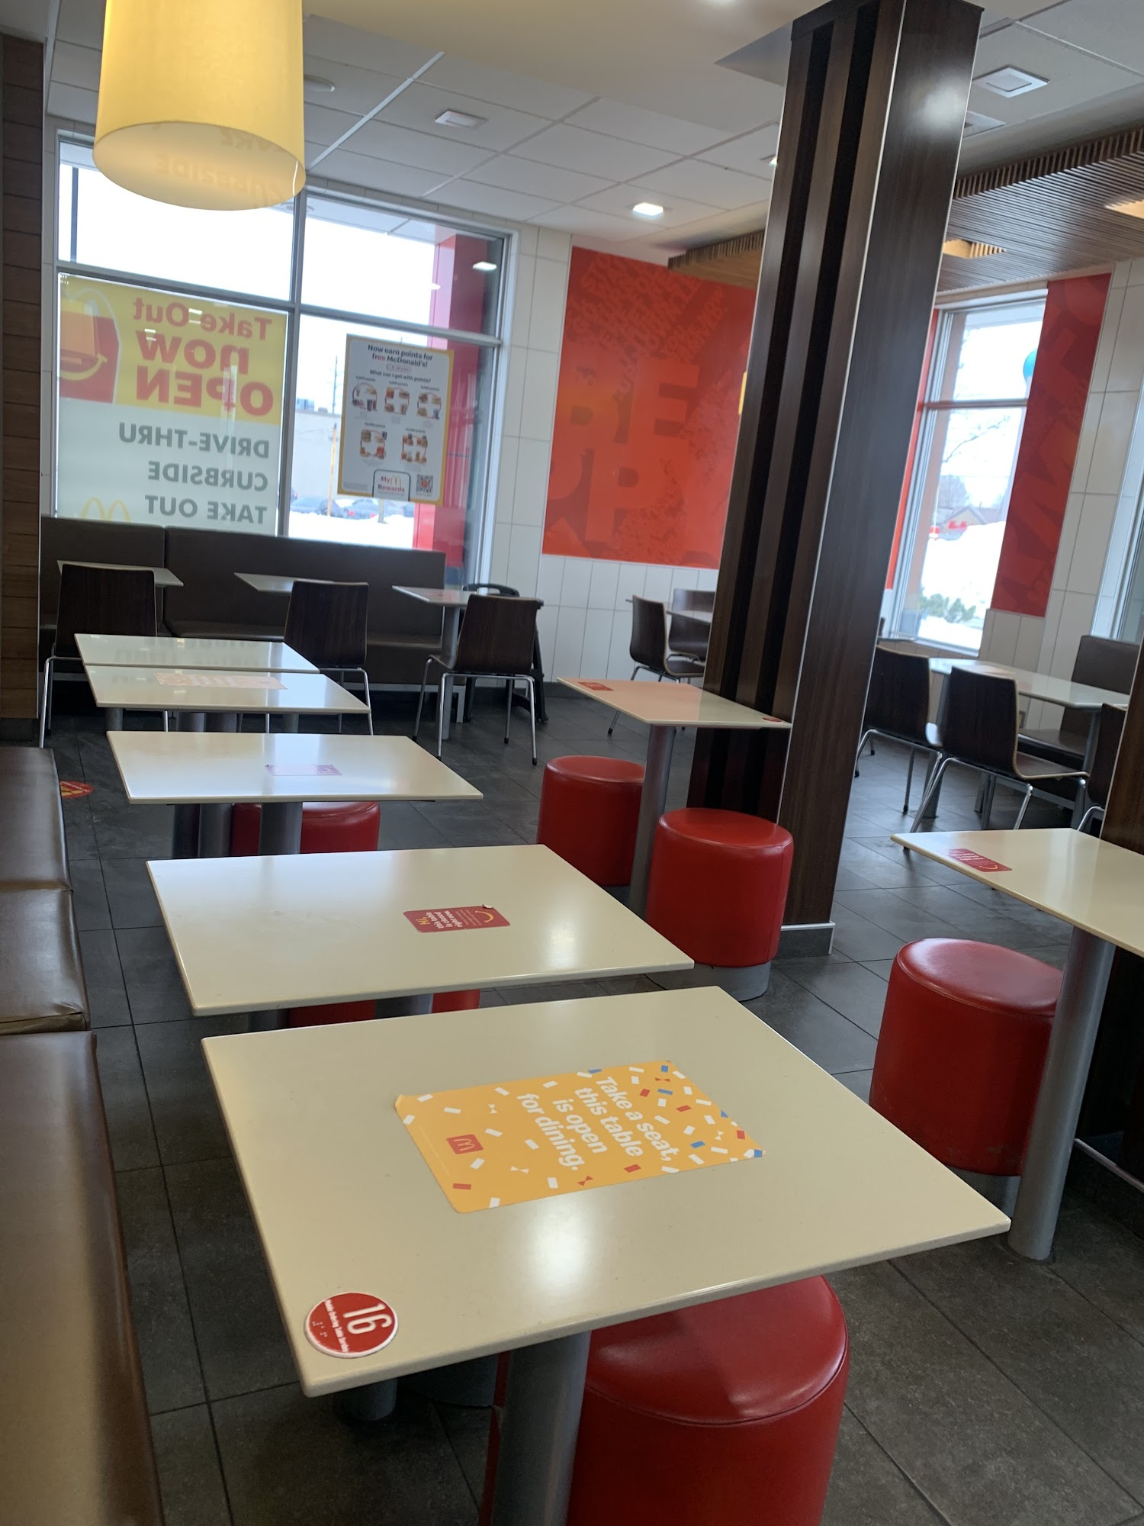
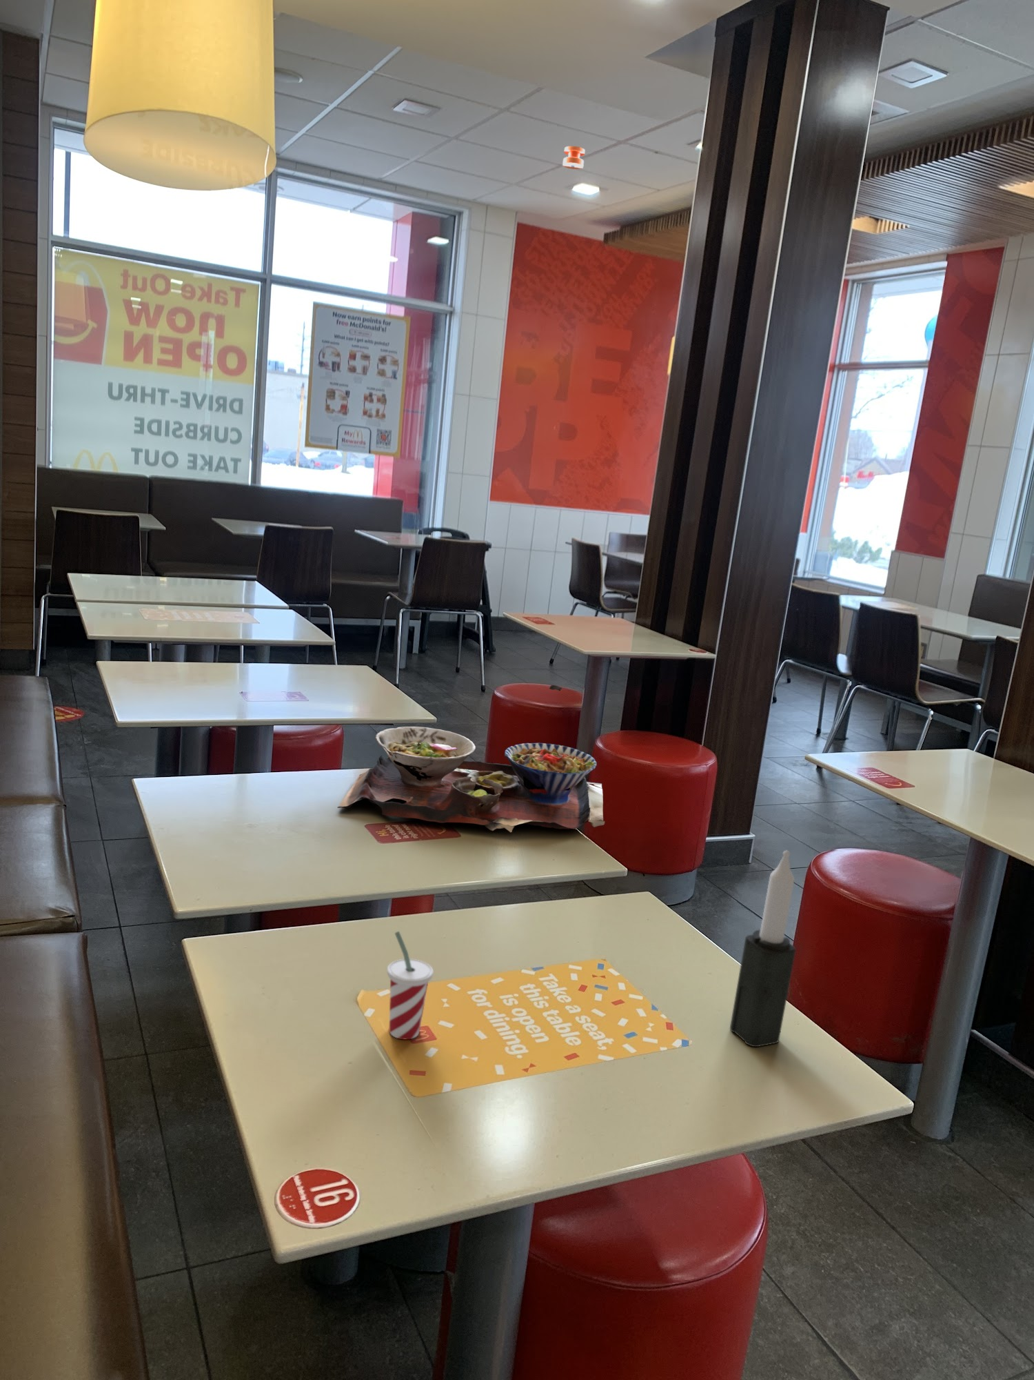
+ food tray (475, 748)
+ candle (770, 944)
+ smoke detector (573, 158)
+ beverage cup (408, 986)
